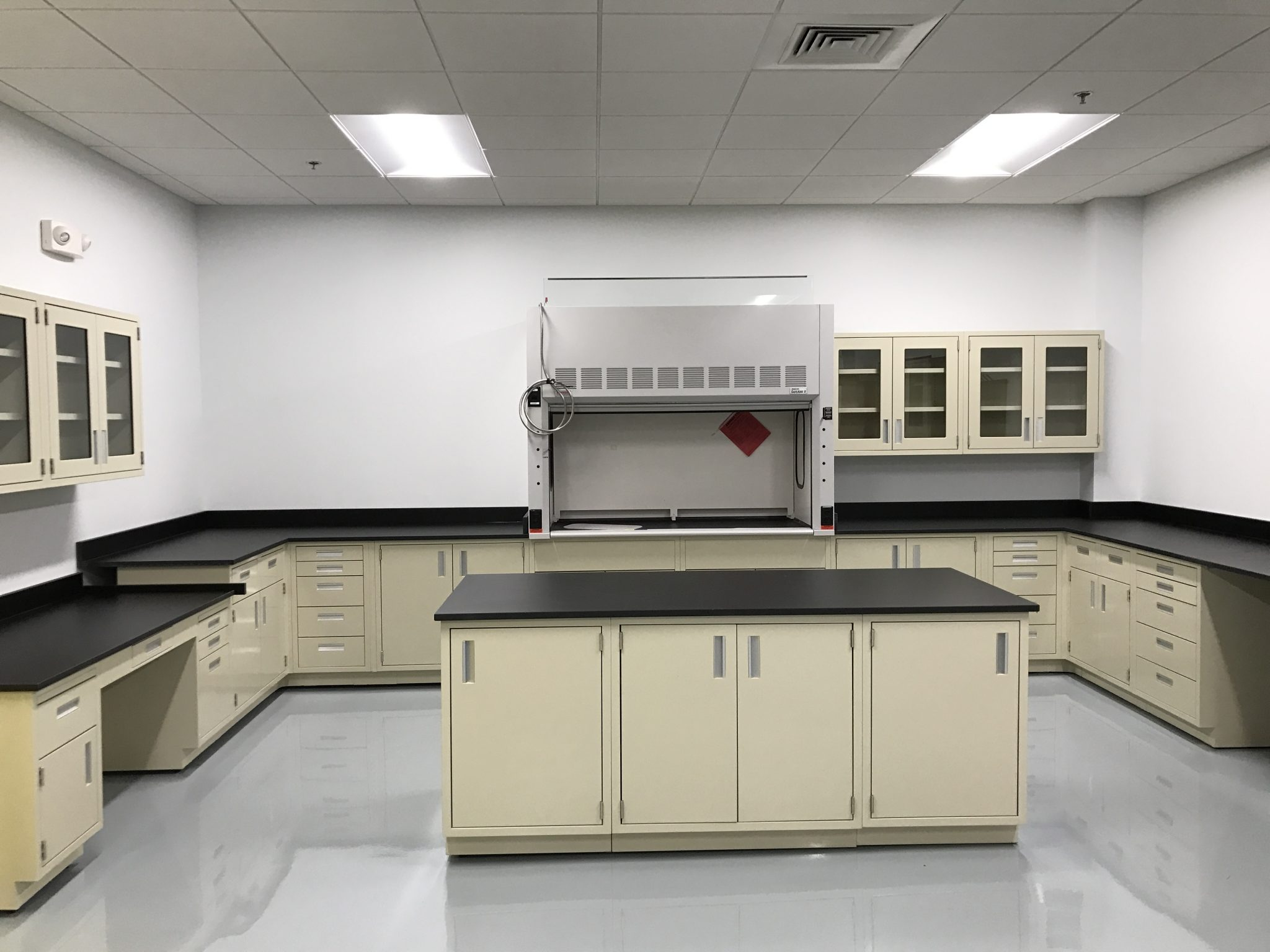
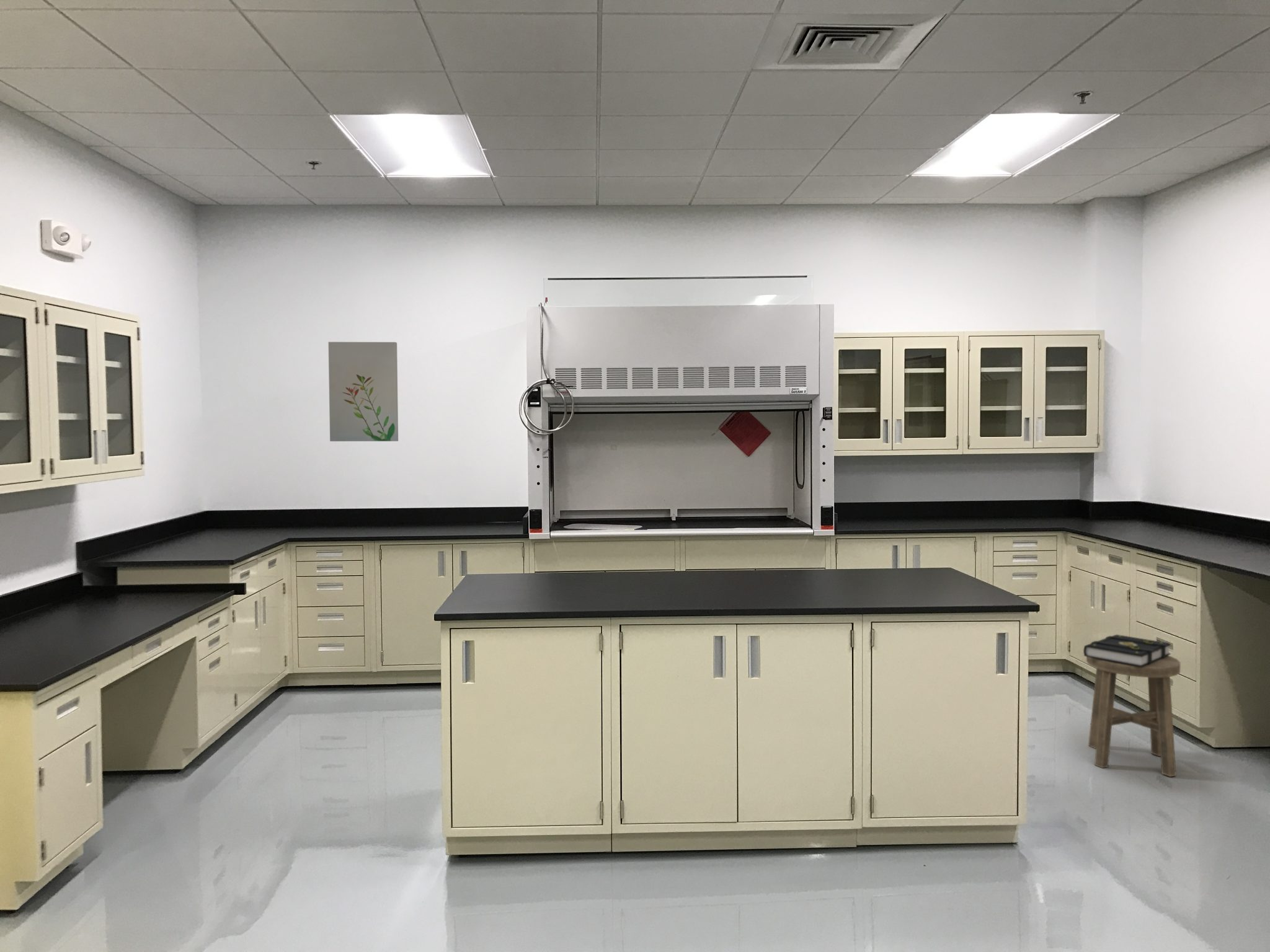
+ stool (1130, 713)
+ spell book (1130, 648)
+ wall art (363, 392)
